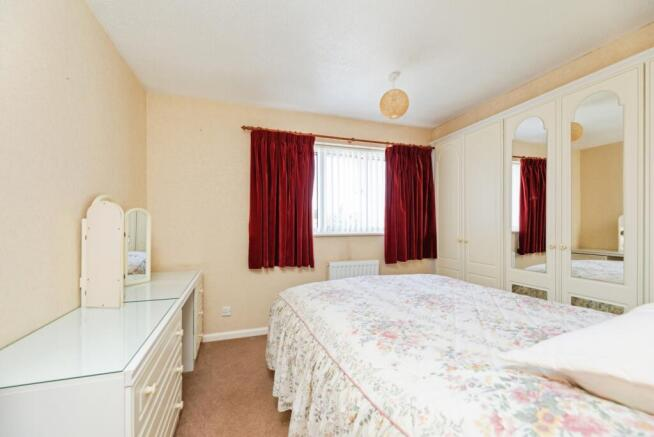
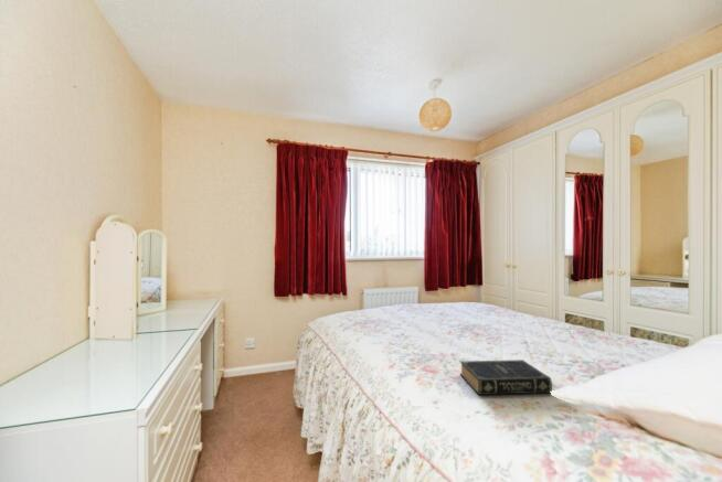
+ book (502, 376)
